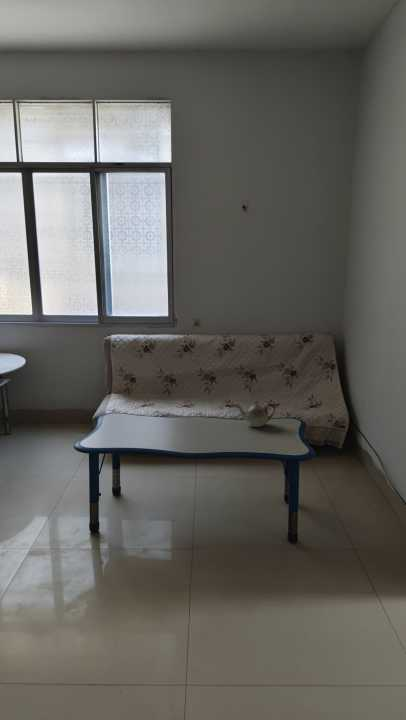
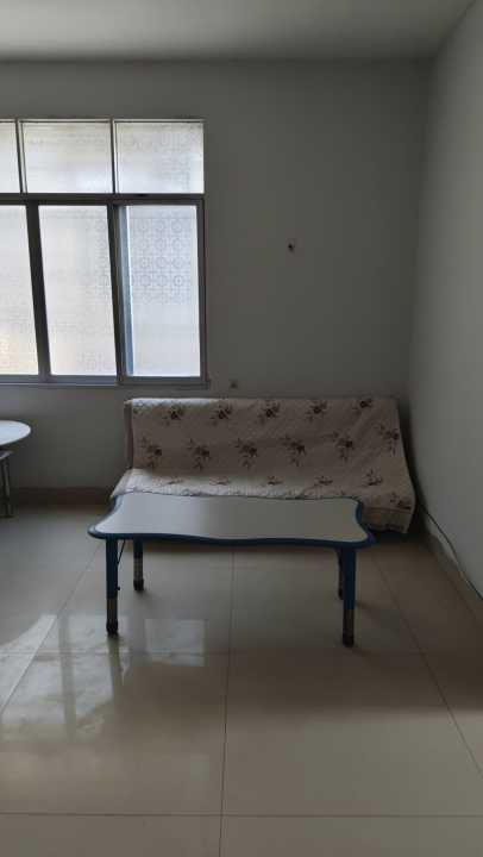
- teapot (254, 413)
